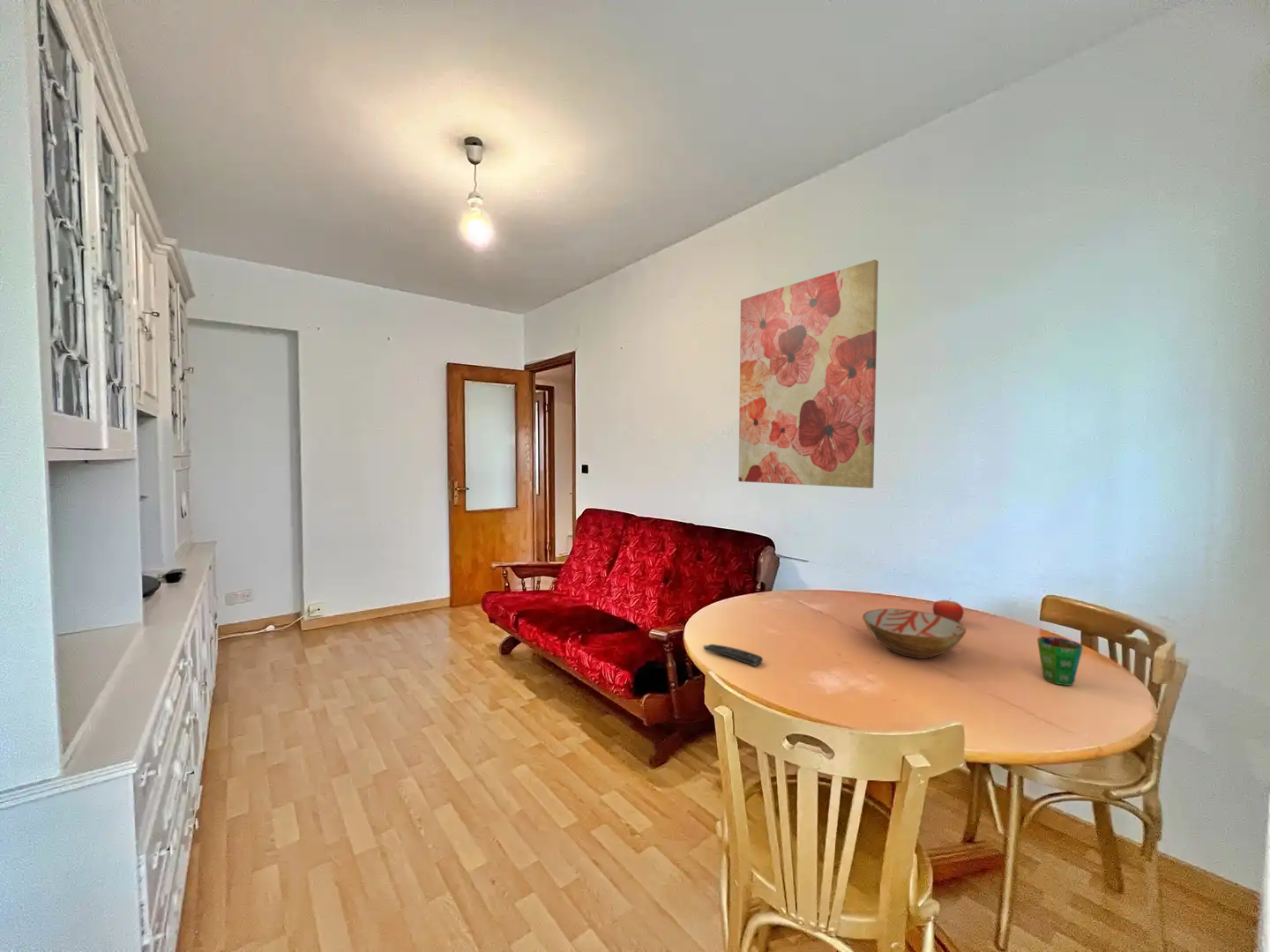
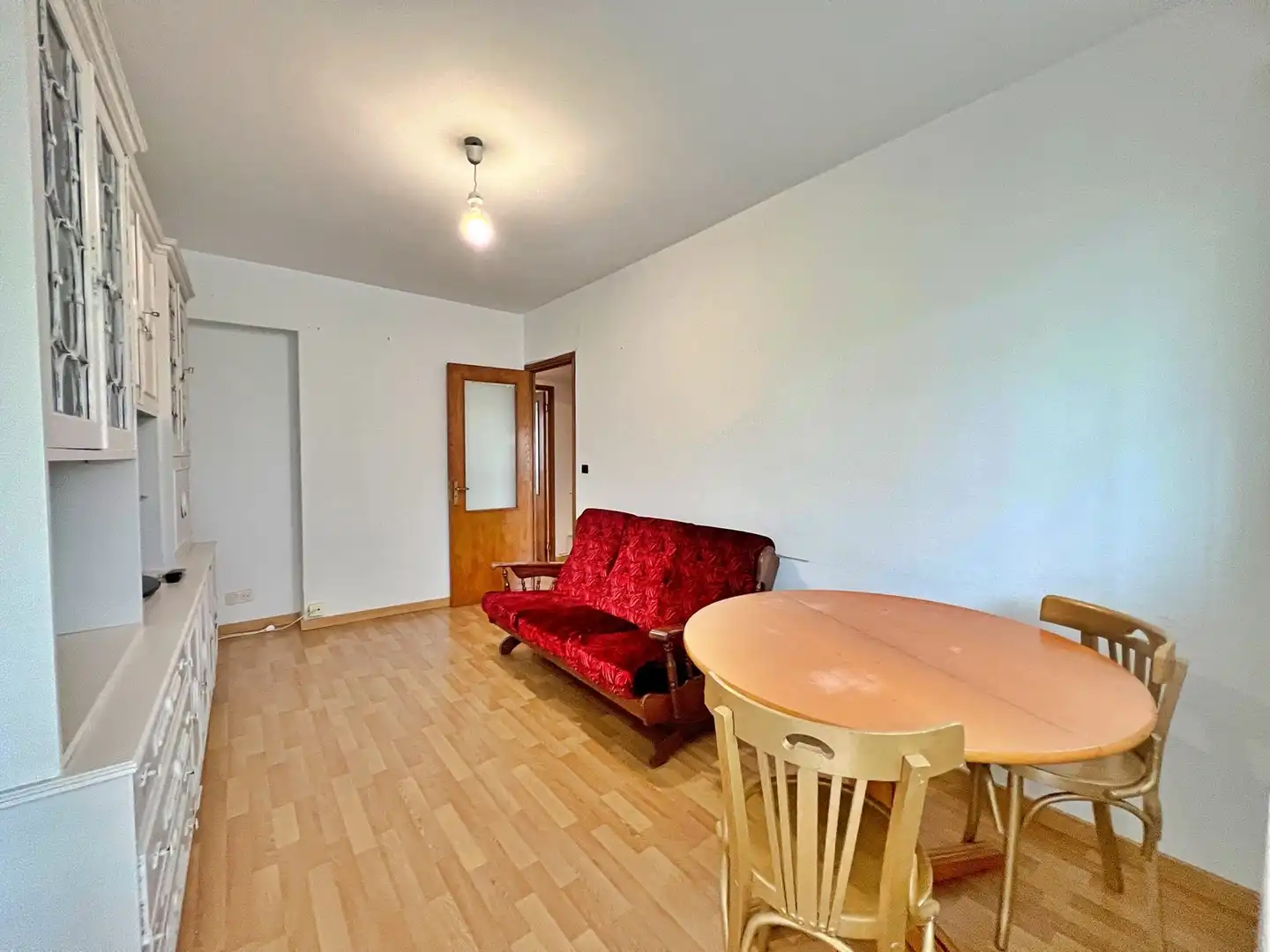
- remote control (730, 653)
- bowl (911, 636)
- cup (1055, 659)
- fruit (947, 609)
- wall art (800, 383)
